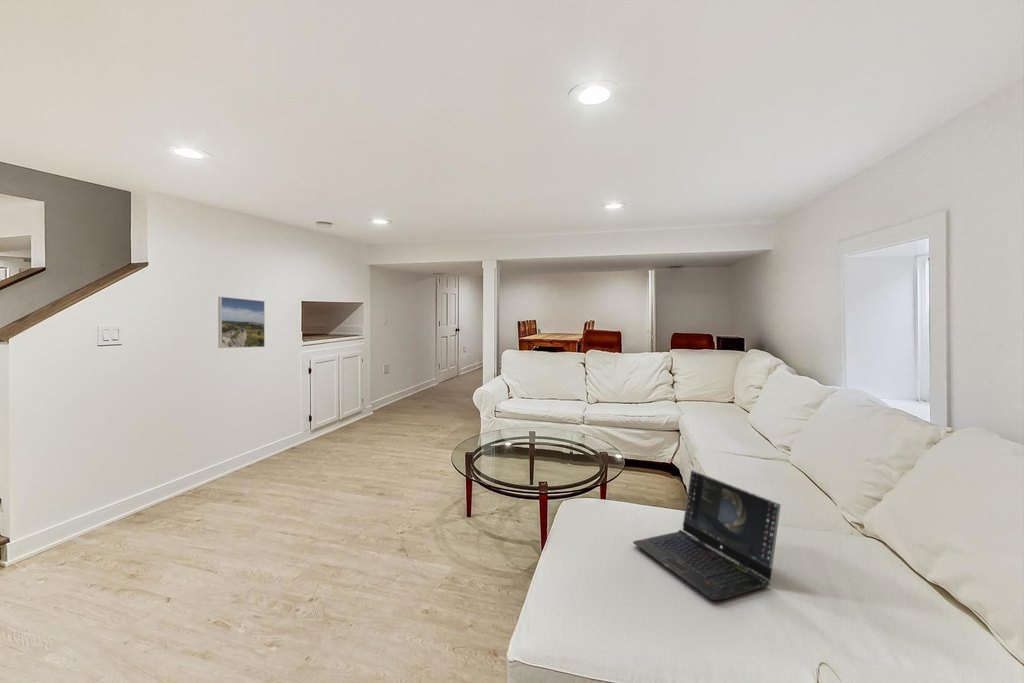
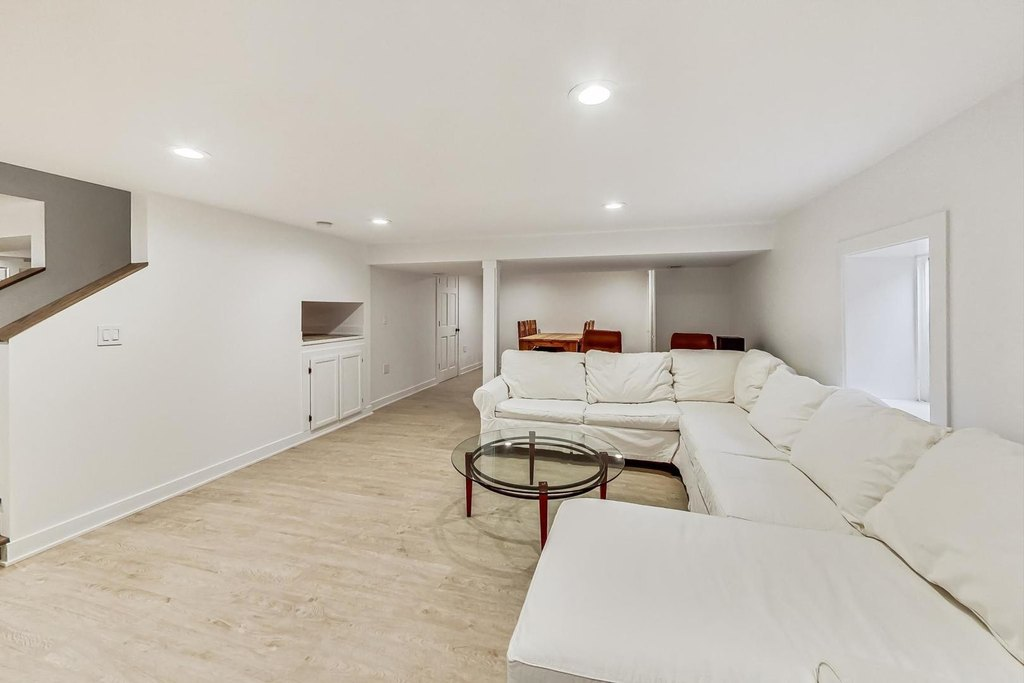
- laptop computer (700, 526)
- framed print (242, 323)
